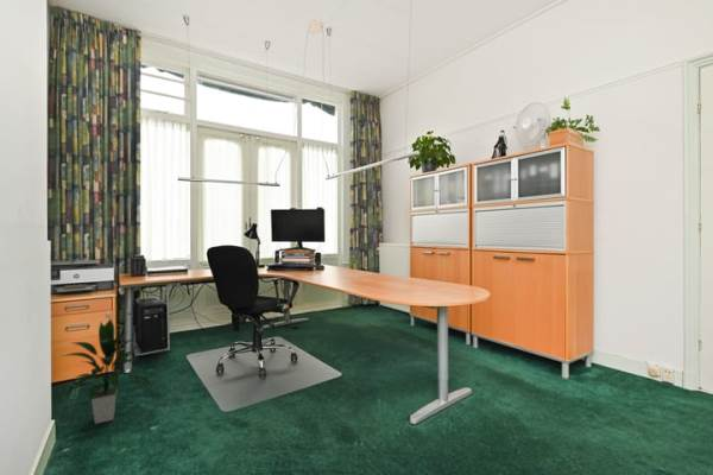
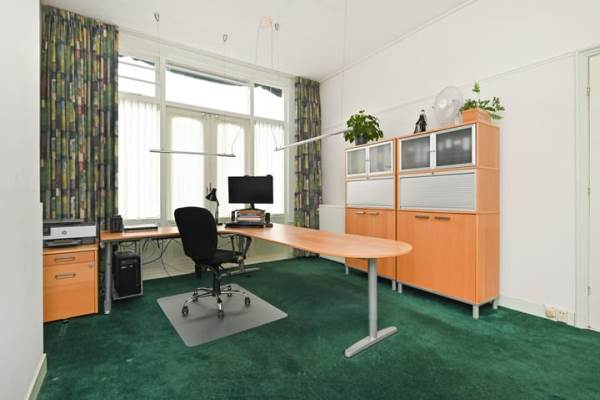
- indoor plant (107, 370)
